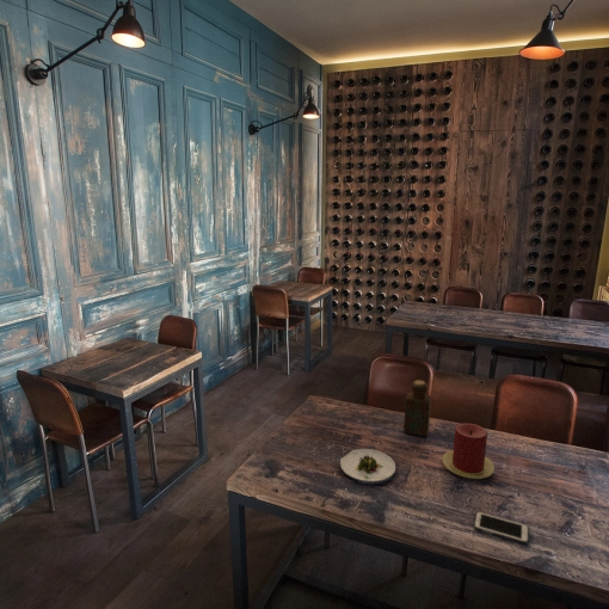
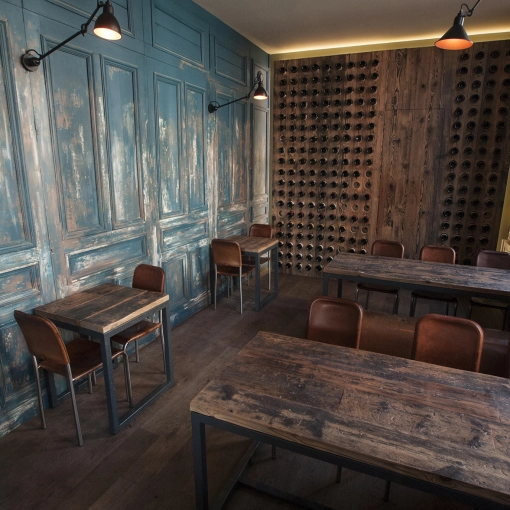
- bottle (417, 406)
- candle (469, 448)
- salad plate (368, 462)
- cell phone (500, 527)
